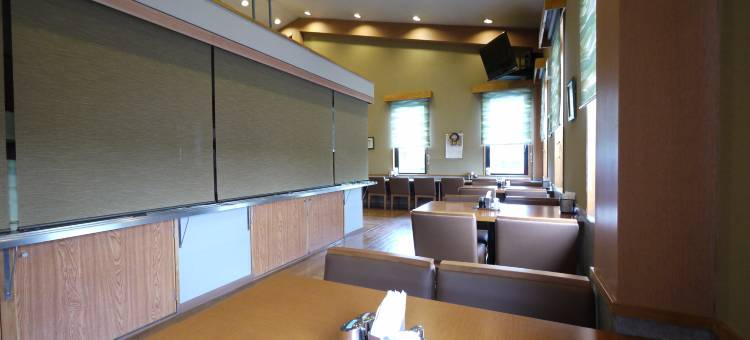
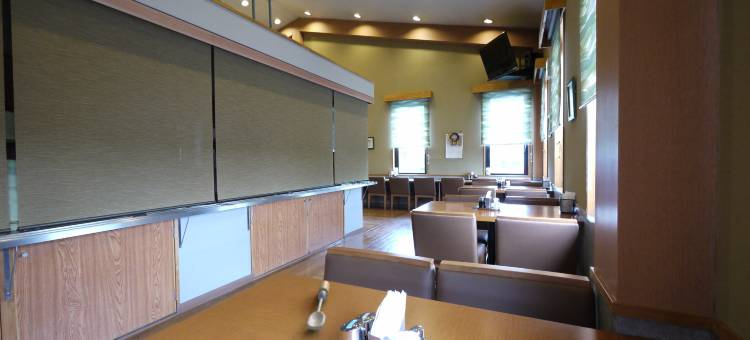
+ spoon (320, 302)
